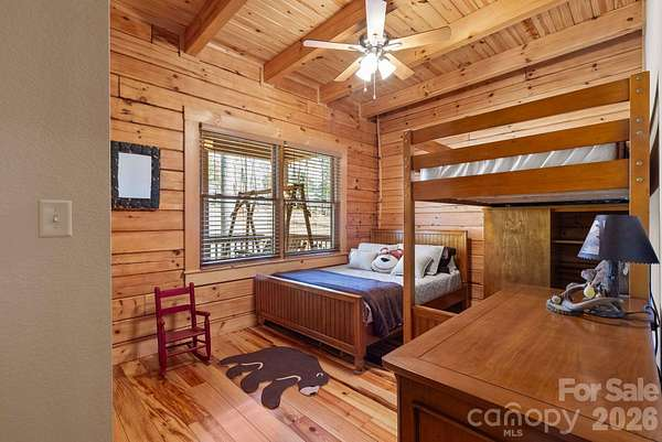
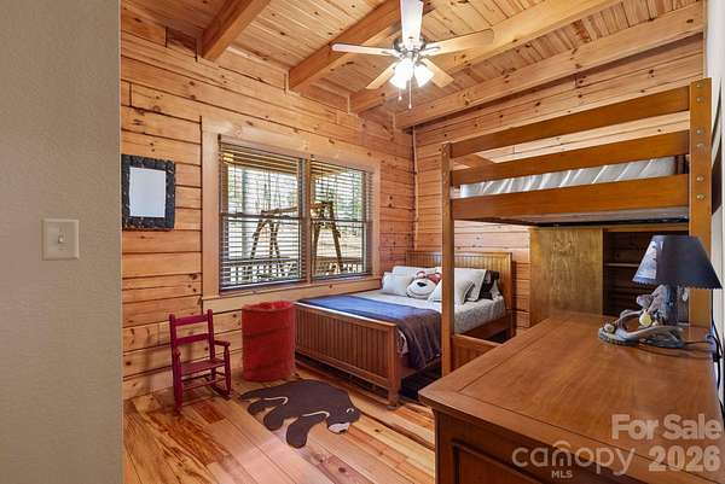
+ laundry hamper (268, 337)
